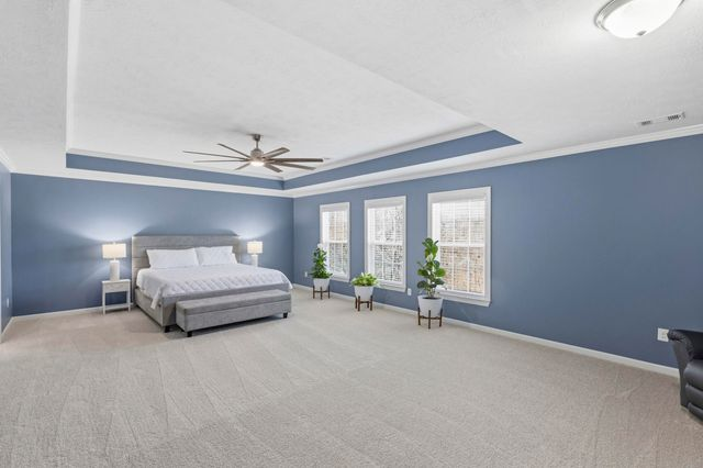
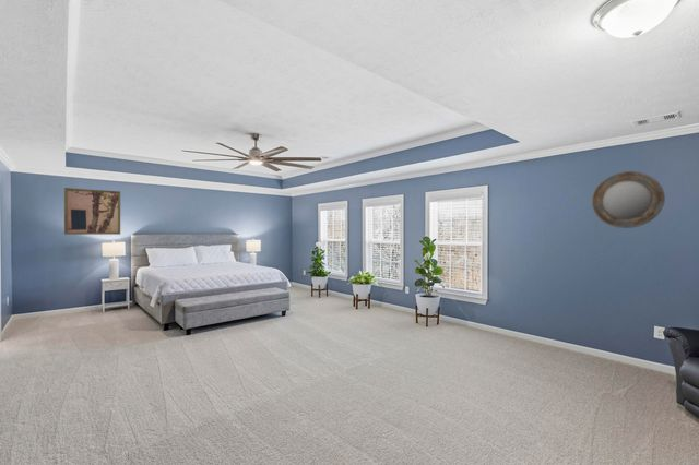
+ home mirror (626, 200)
+ wall art (93, 212)
